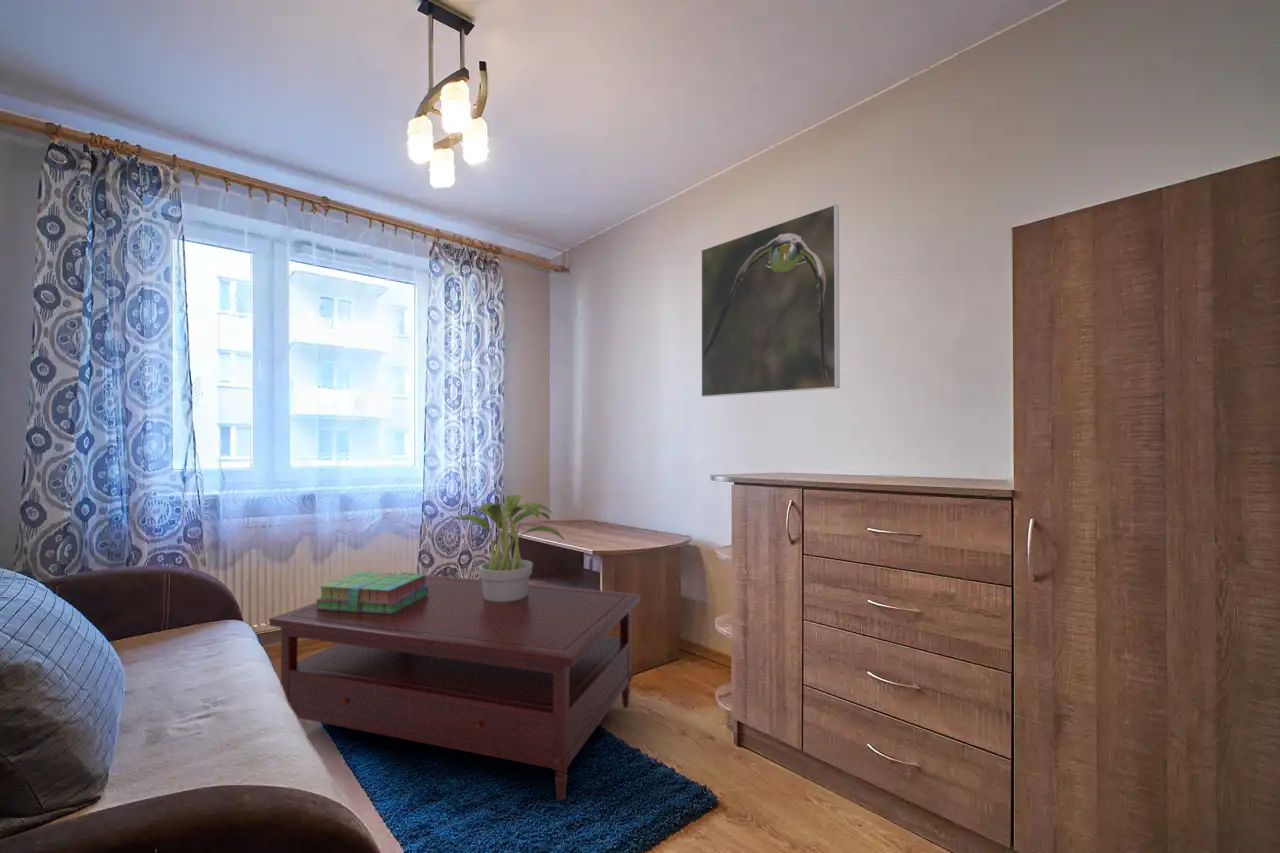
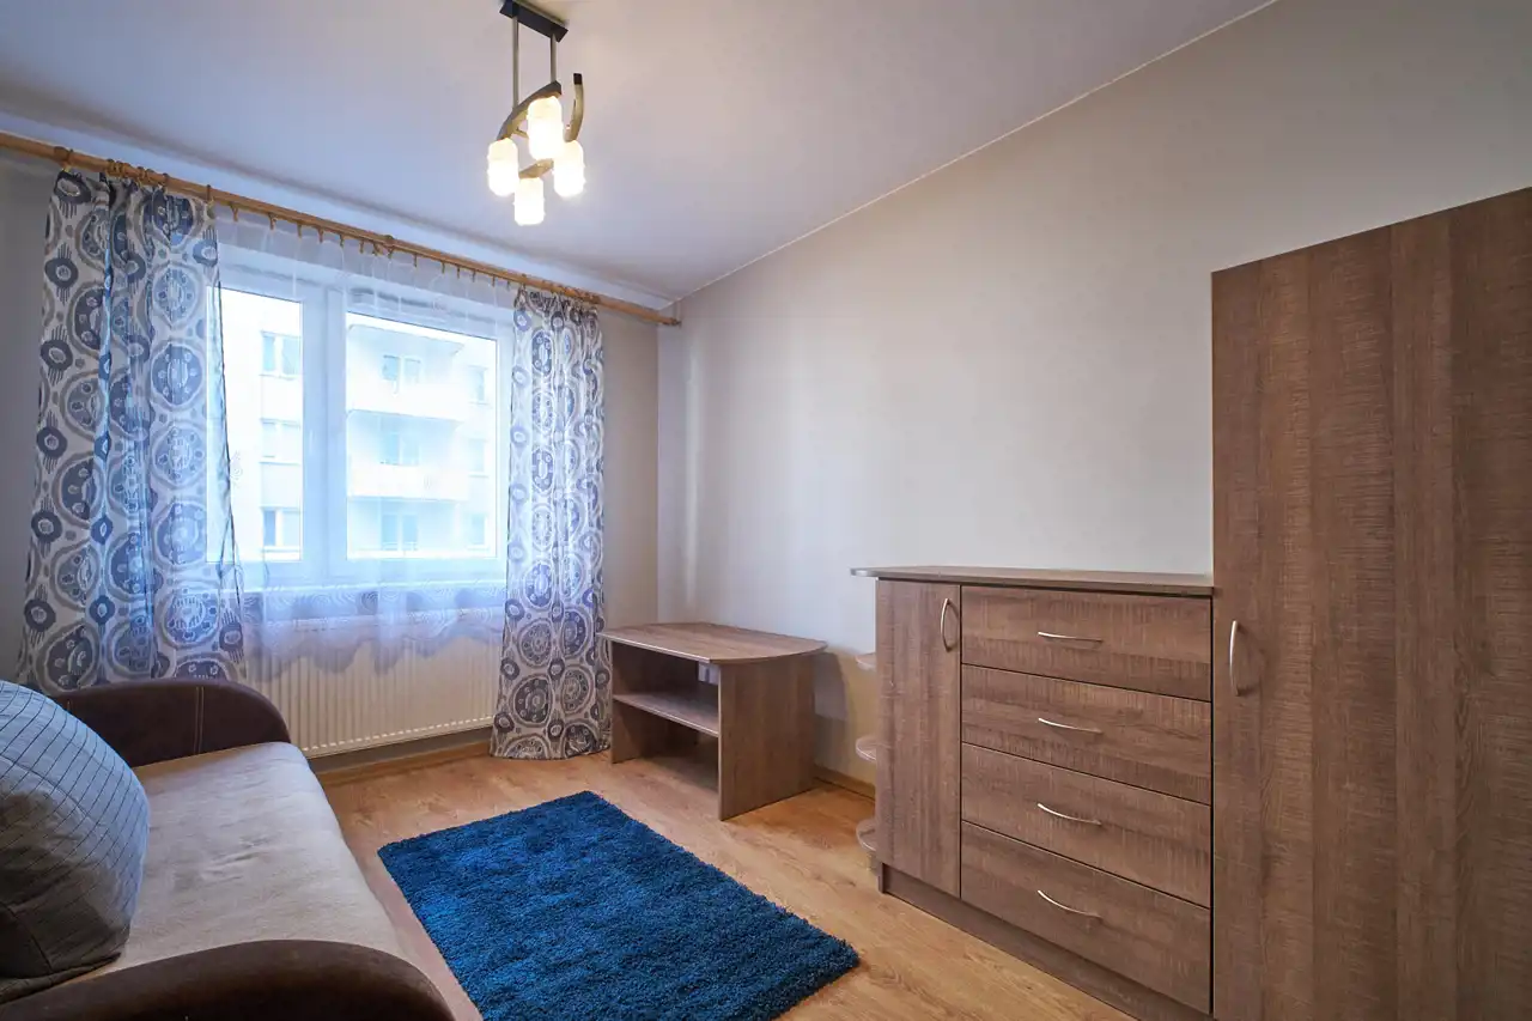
- coffee table (467, 664)
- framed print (762, 311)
- potted plant (505, 546)
- stack of books (374, 590)
